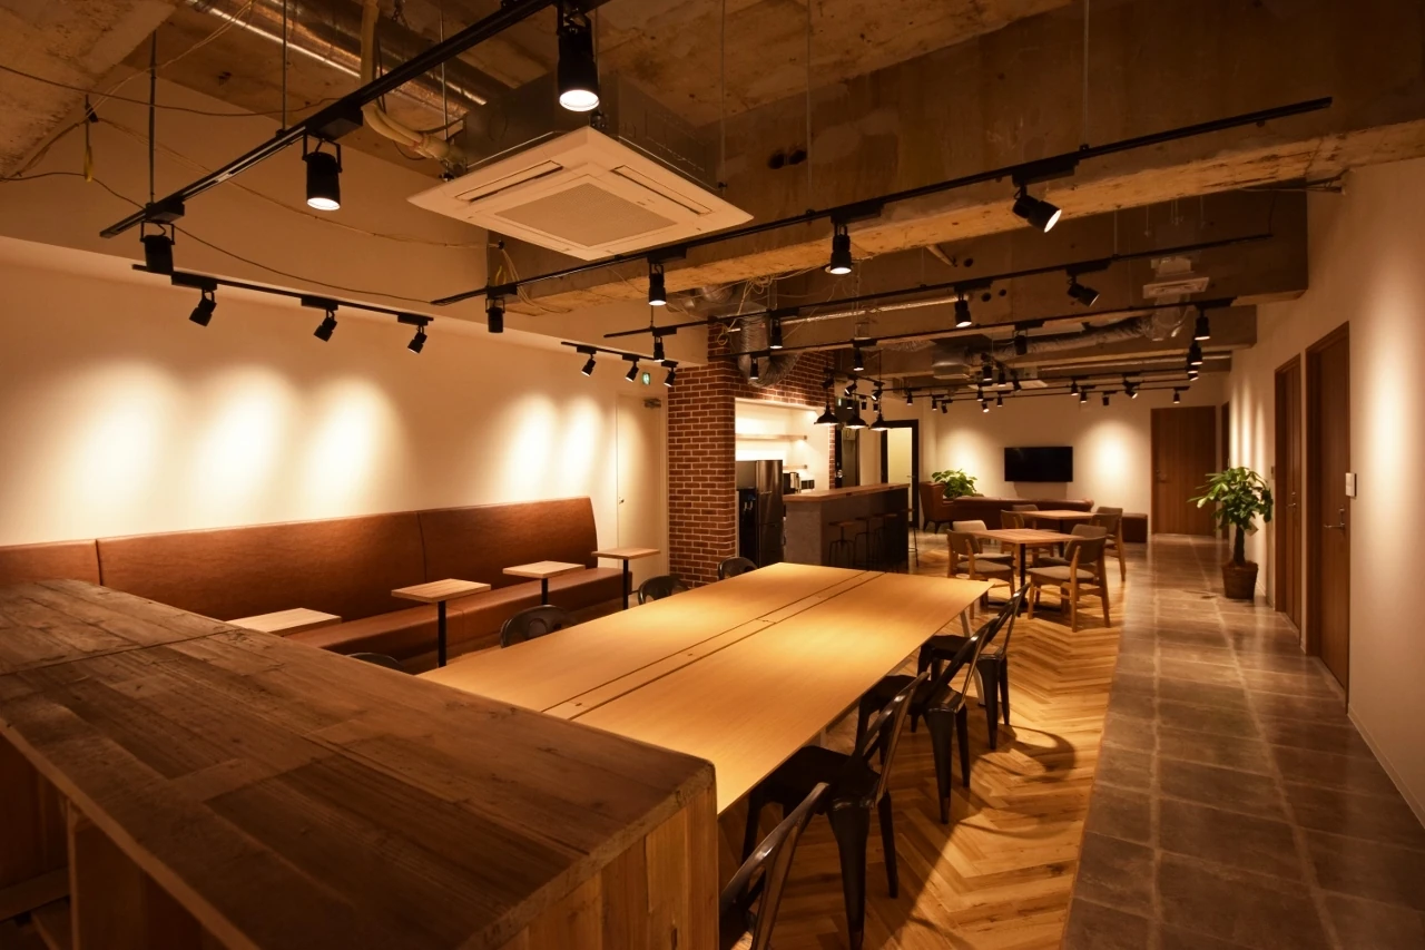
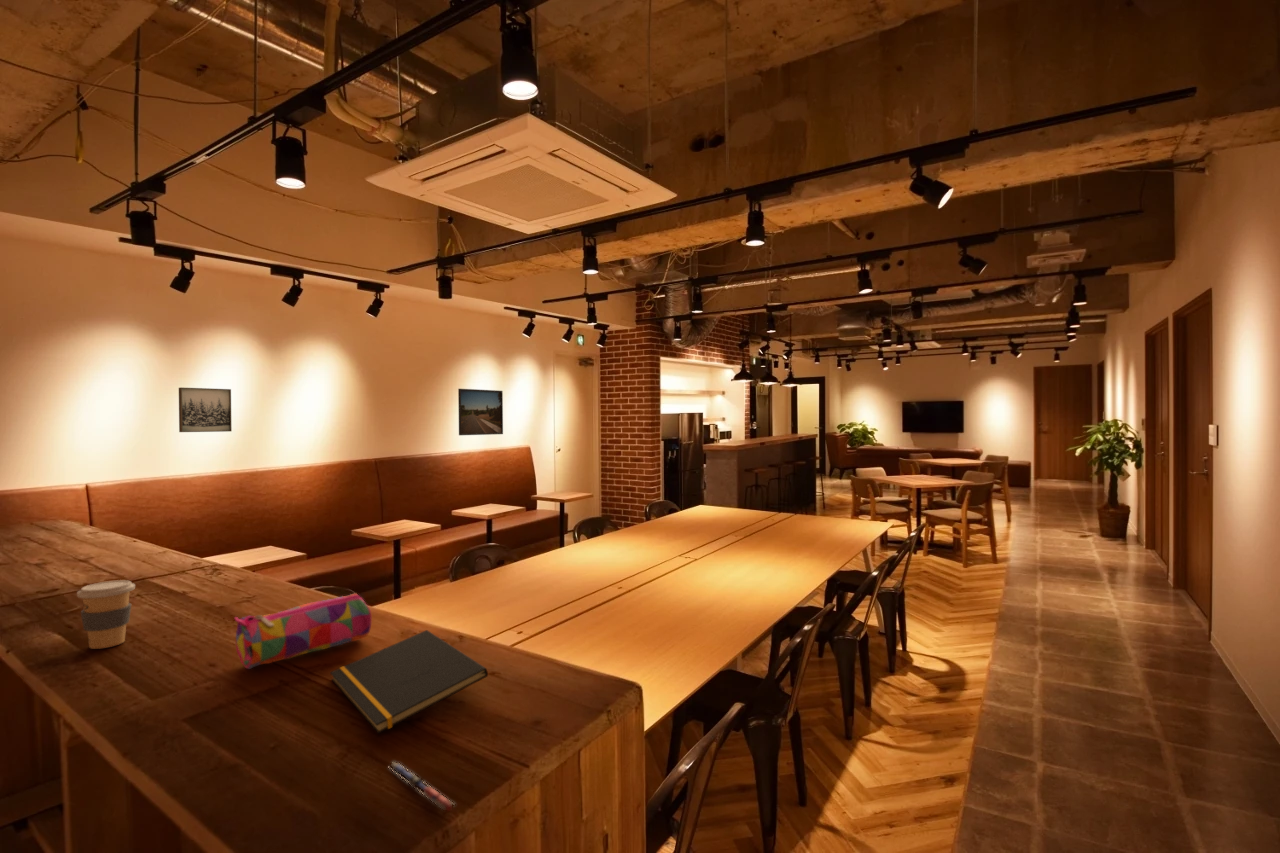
+ pen (419, 782)
+ wall art (205, 410)
+ pencil case (305, 628)
+ notepad (406, 674)
+ coffee cup (107, 614)
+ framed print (481, 412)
